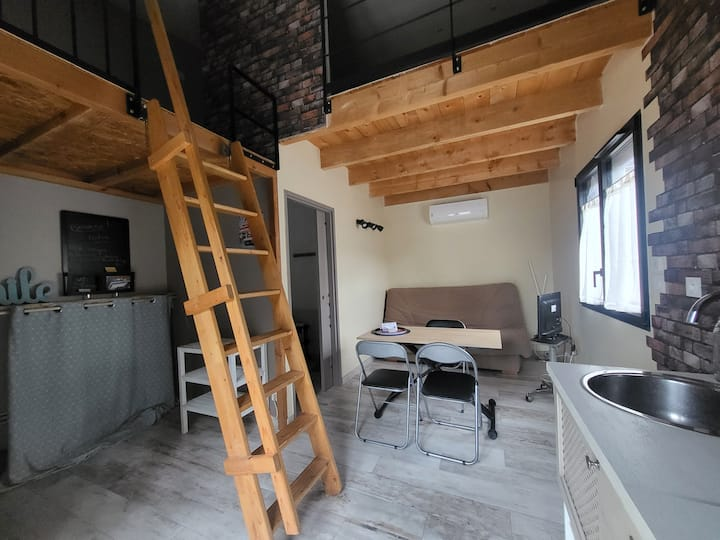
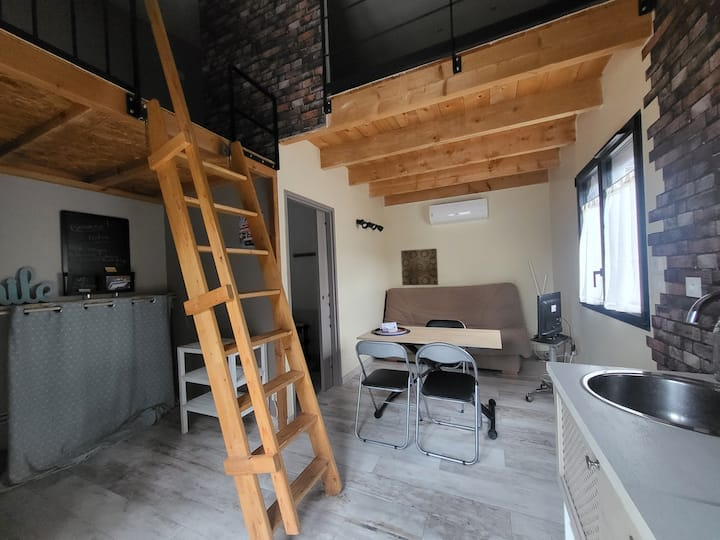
+ wall art (419, 267)
